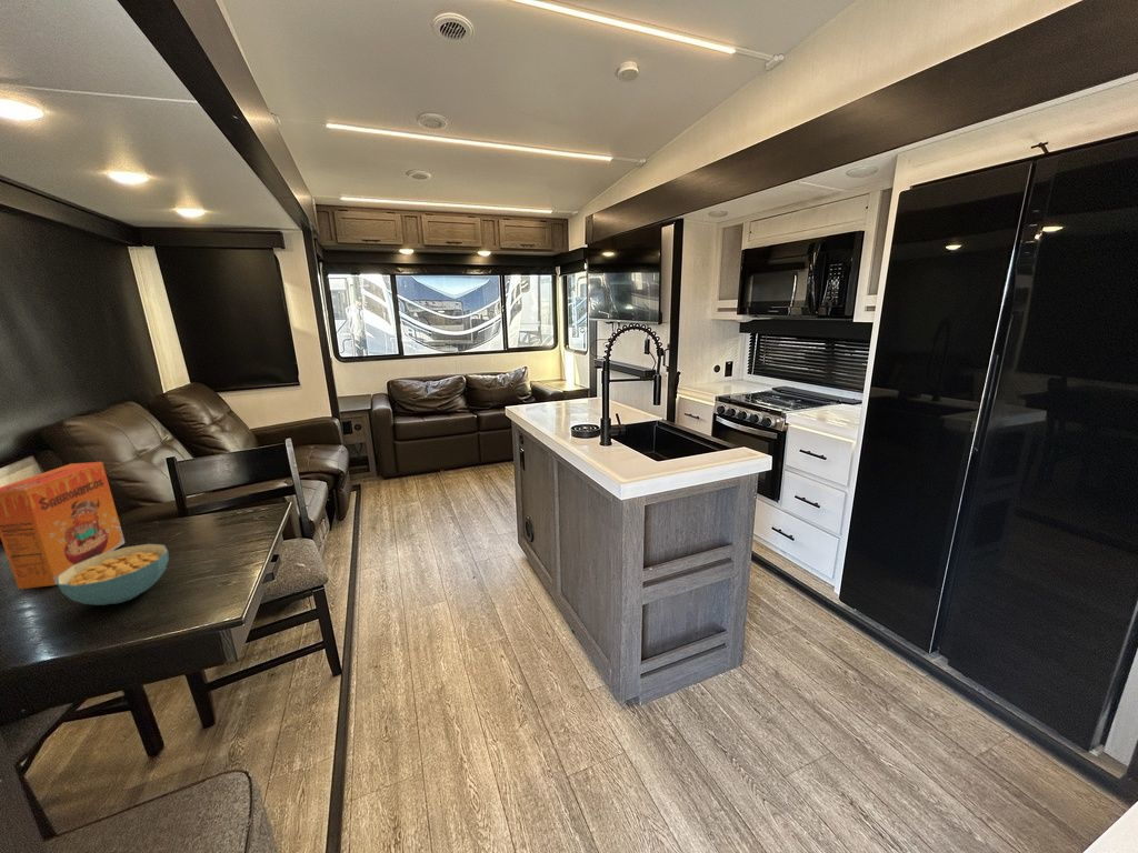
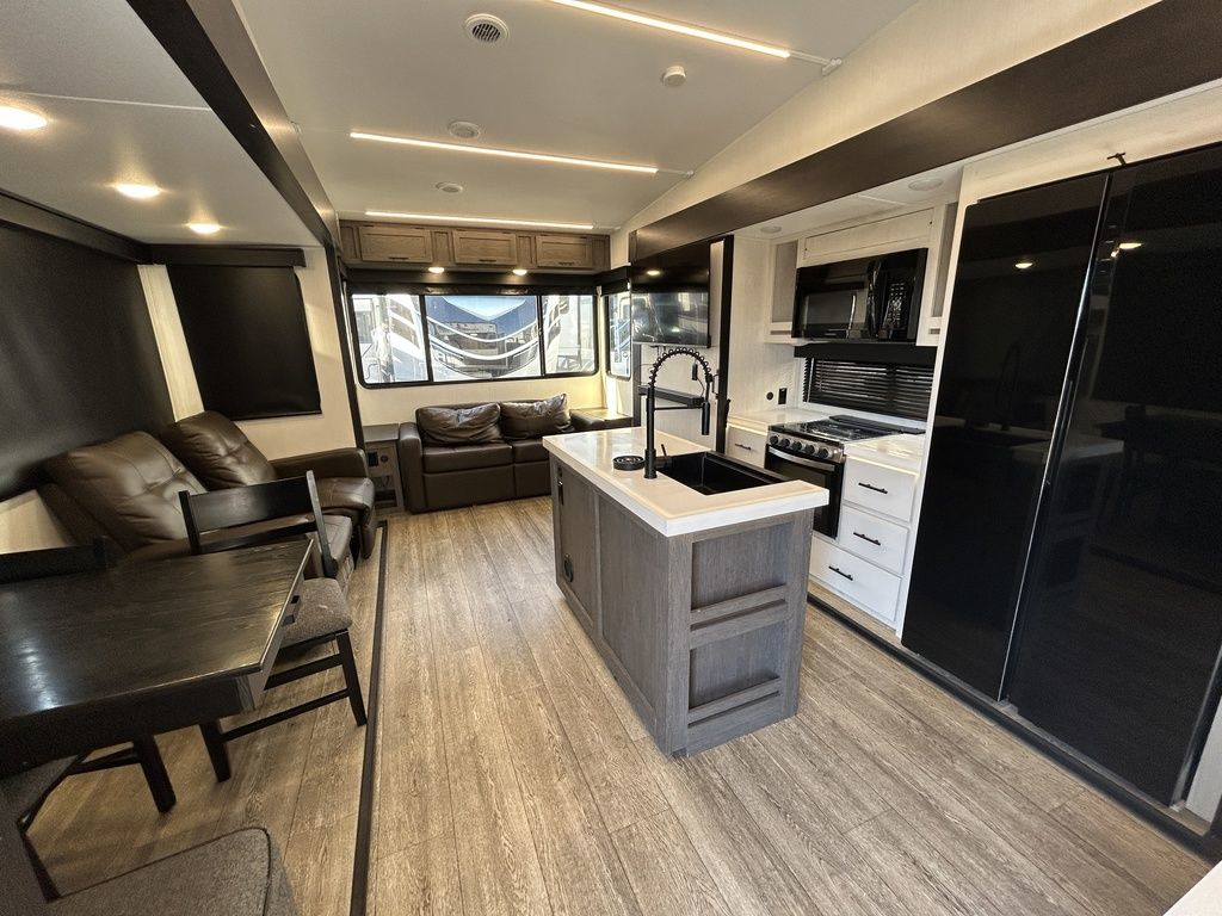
- cereal bowl (120, 580)
- cereal box (63, 520)
